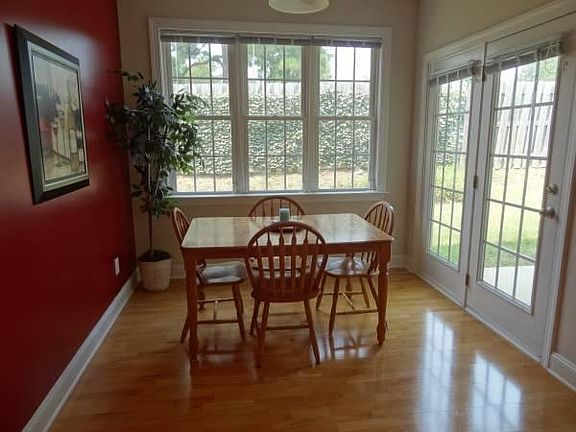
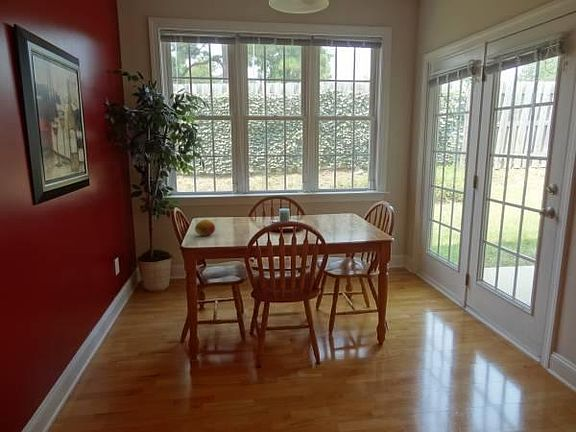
+ fruit (205, 227)
